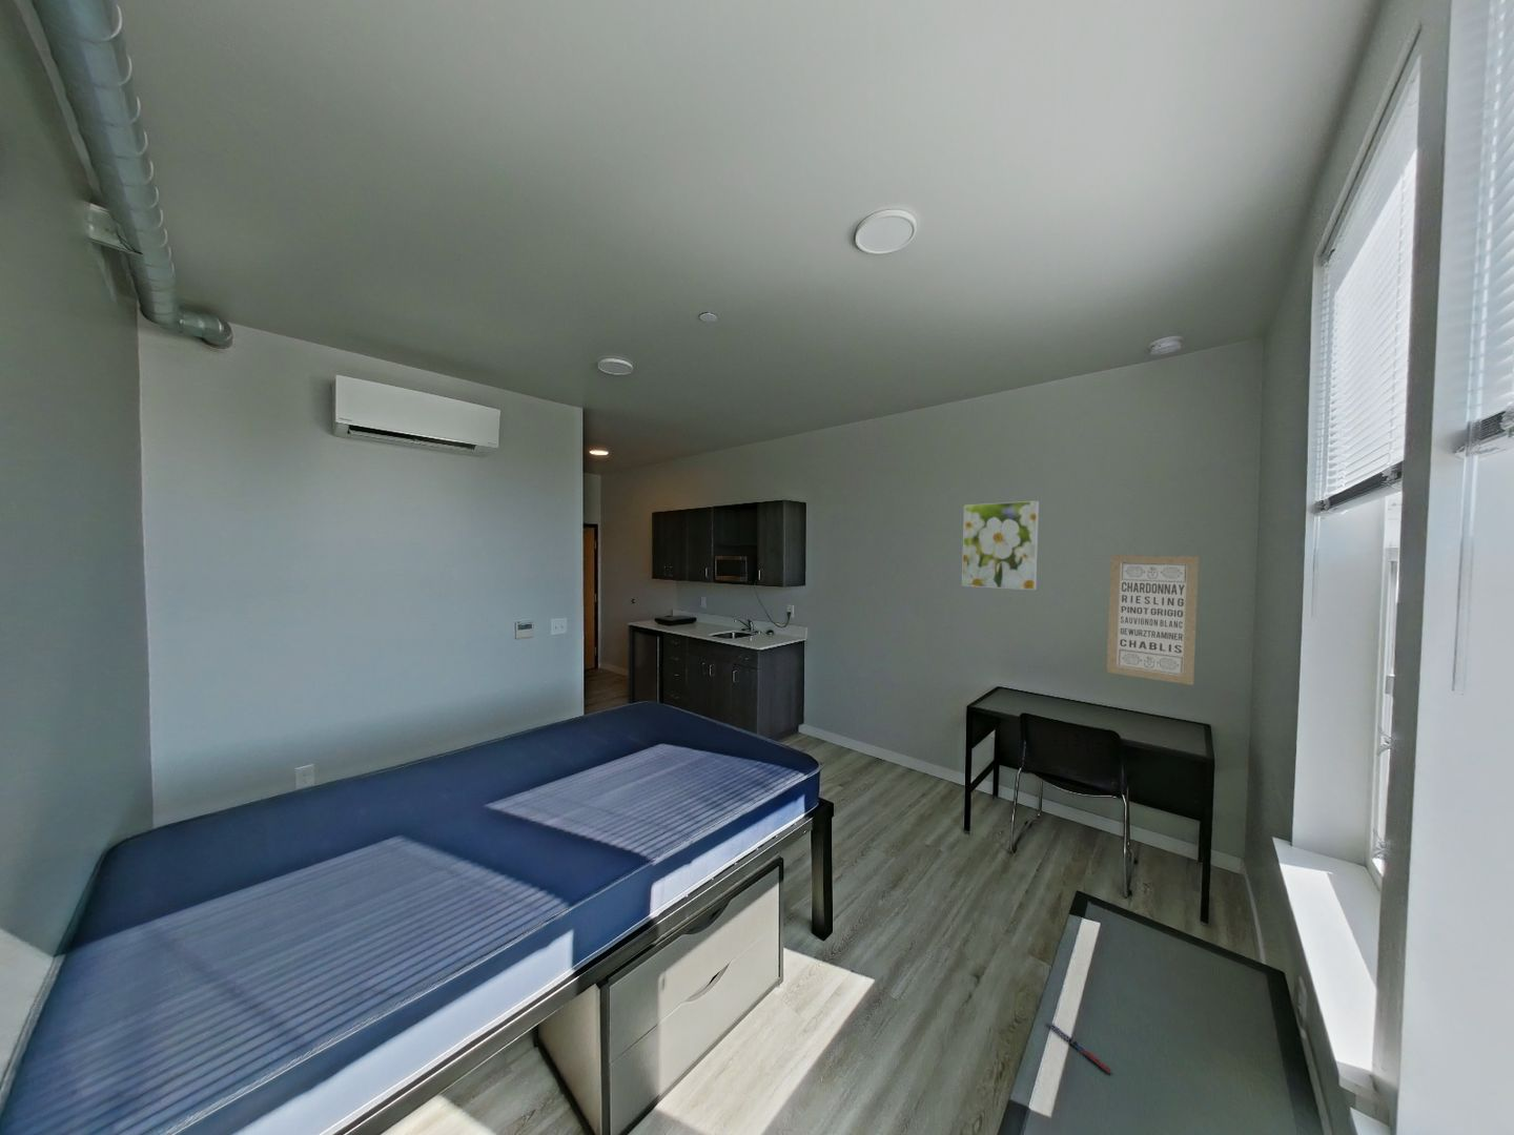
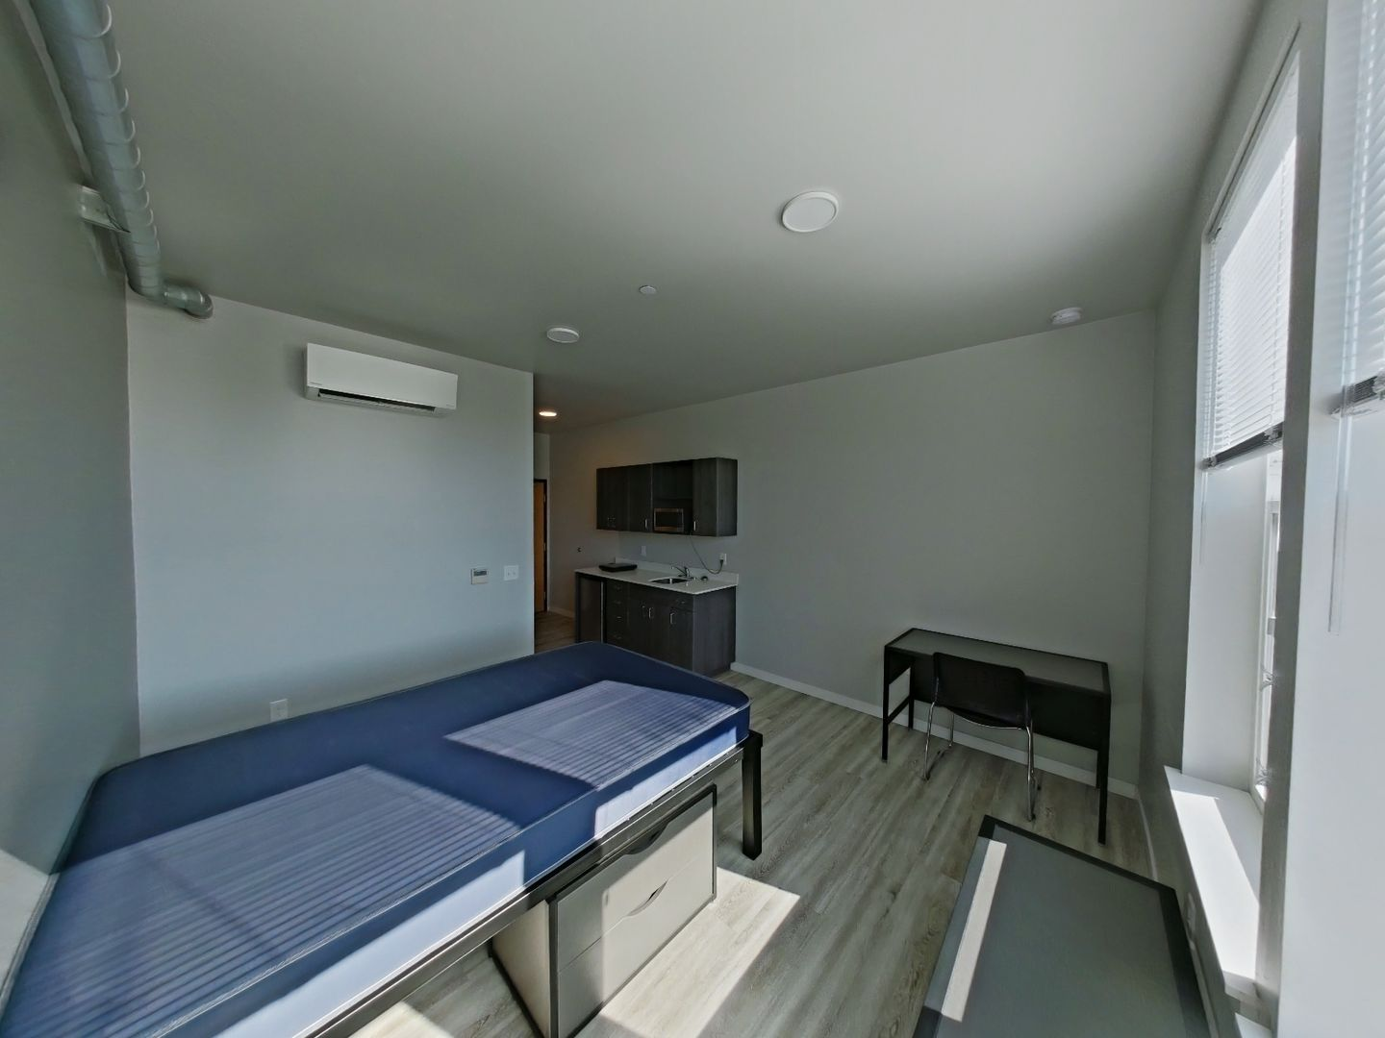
- pen (1076, 1043)
- wall art (1150, 616)
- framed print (998, 545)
